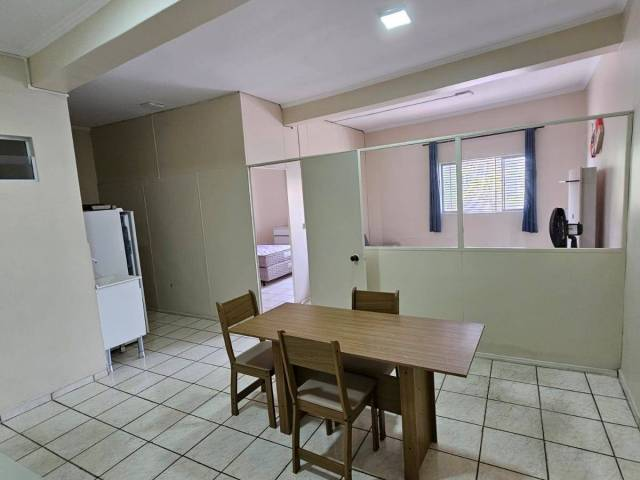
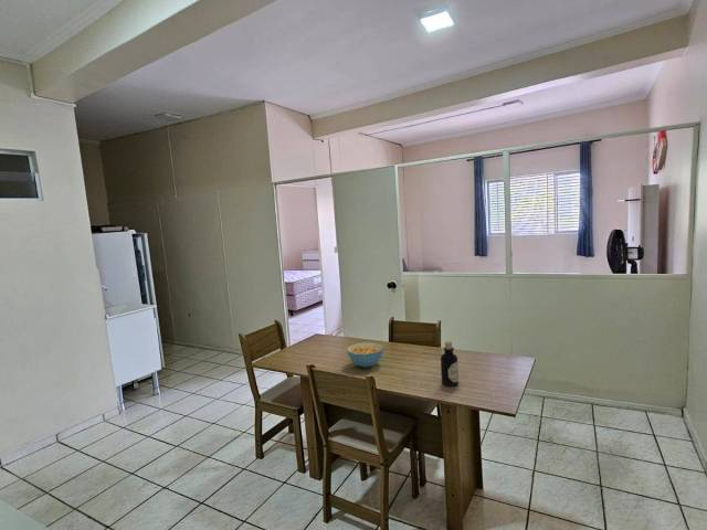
+ bottle (449, 362)
+ cereal bowl (365, 357)
